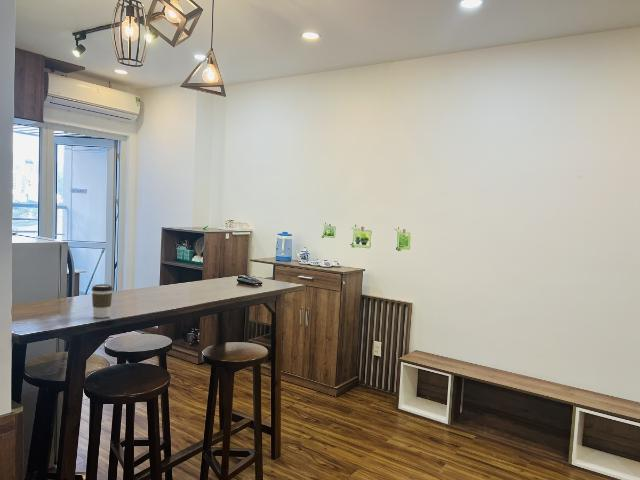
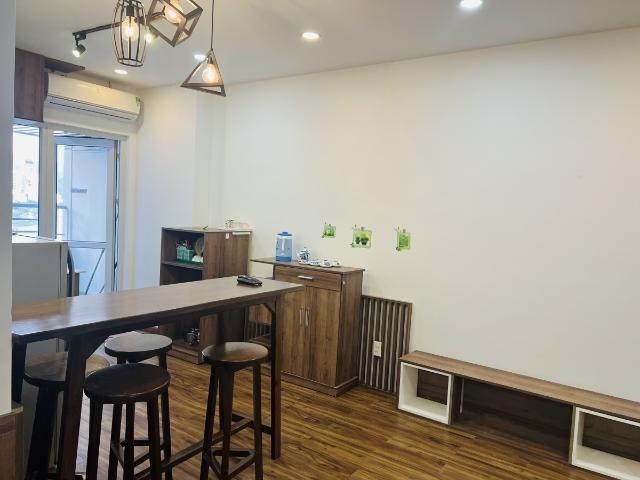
- coffee cup (101, 300)
